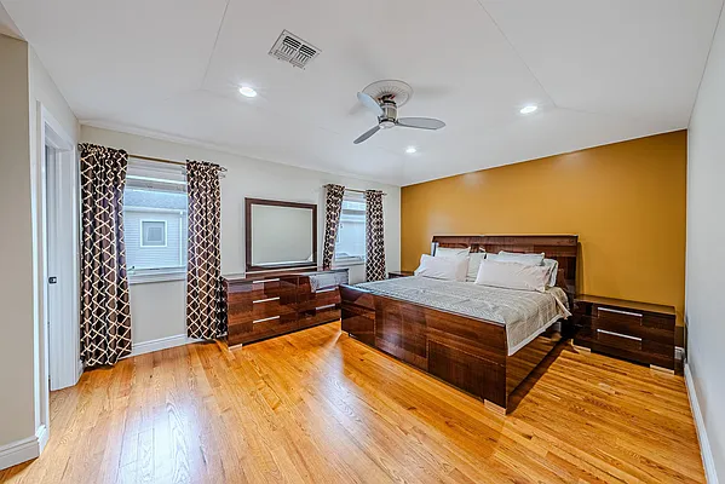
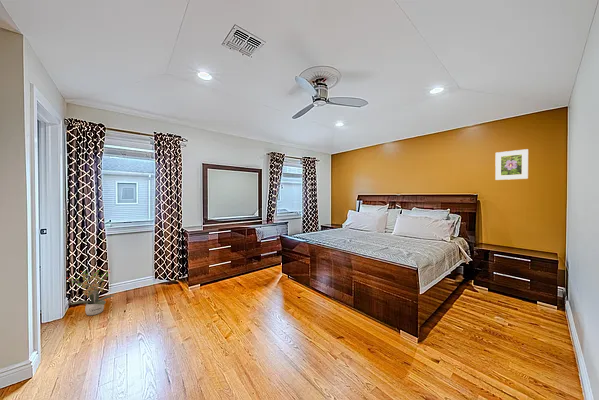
+ potted plant (91, 292)
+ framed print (511, 165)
